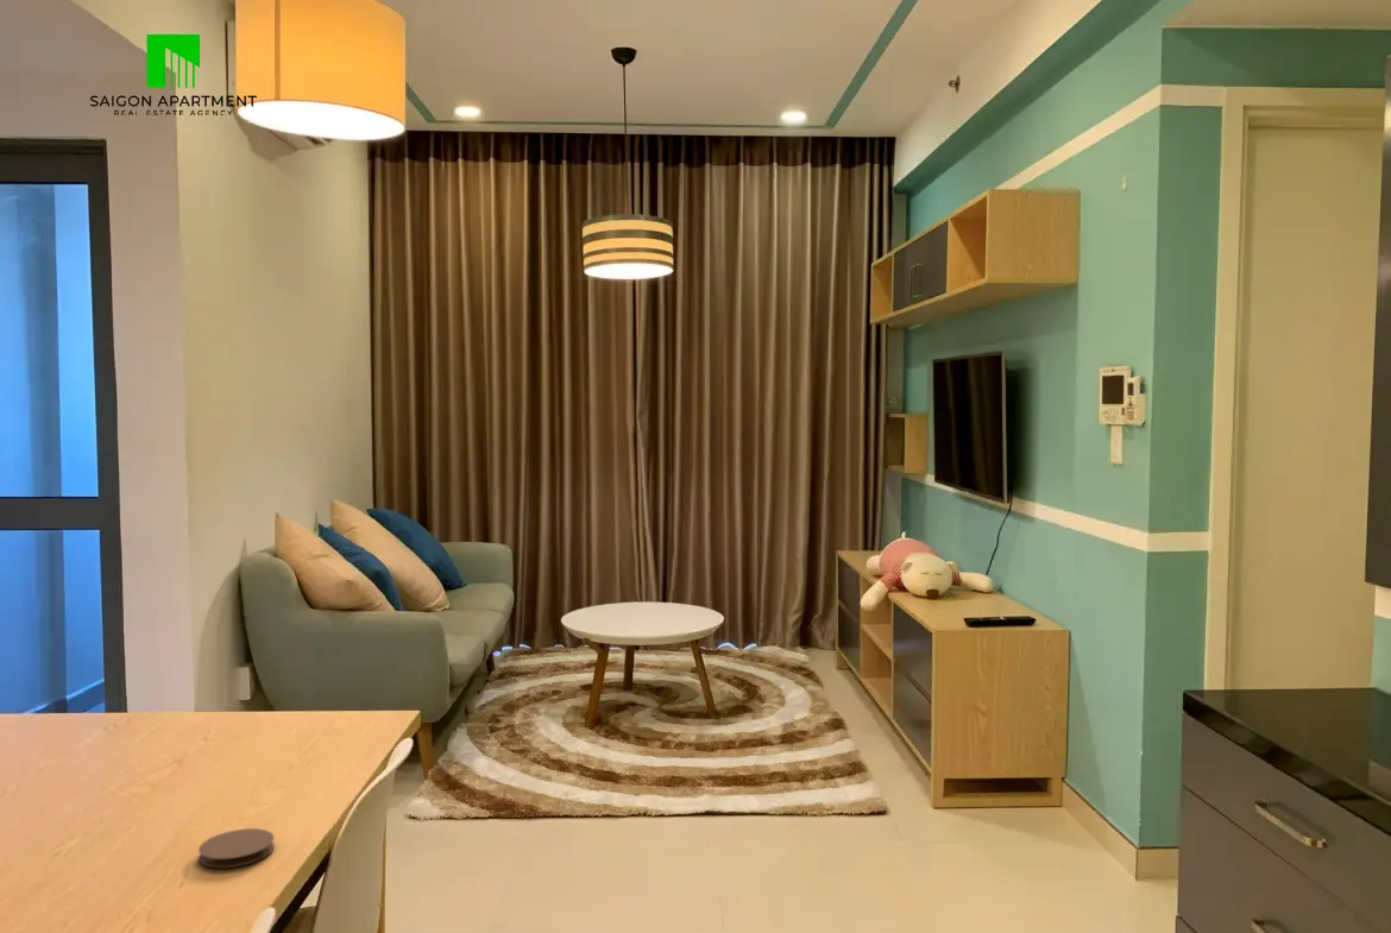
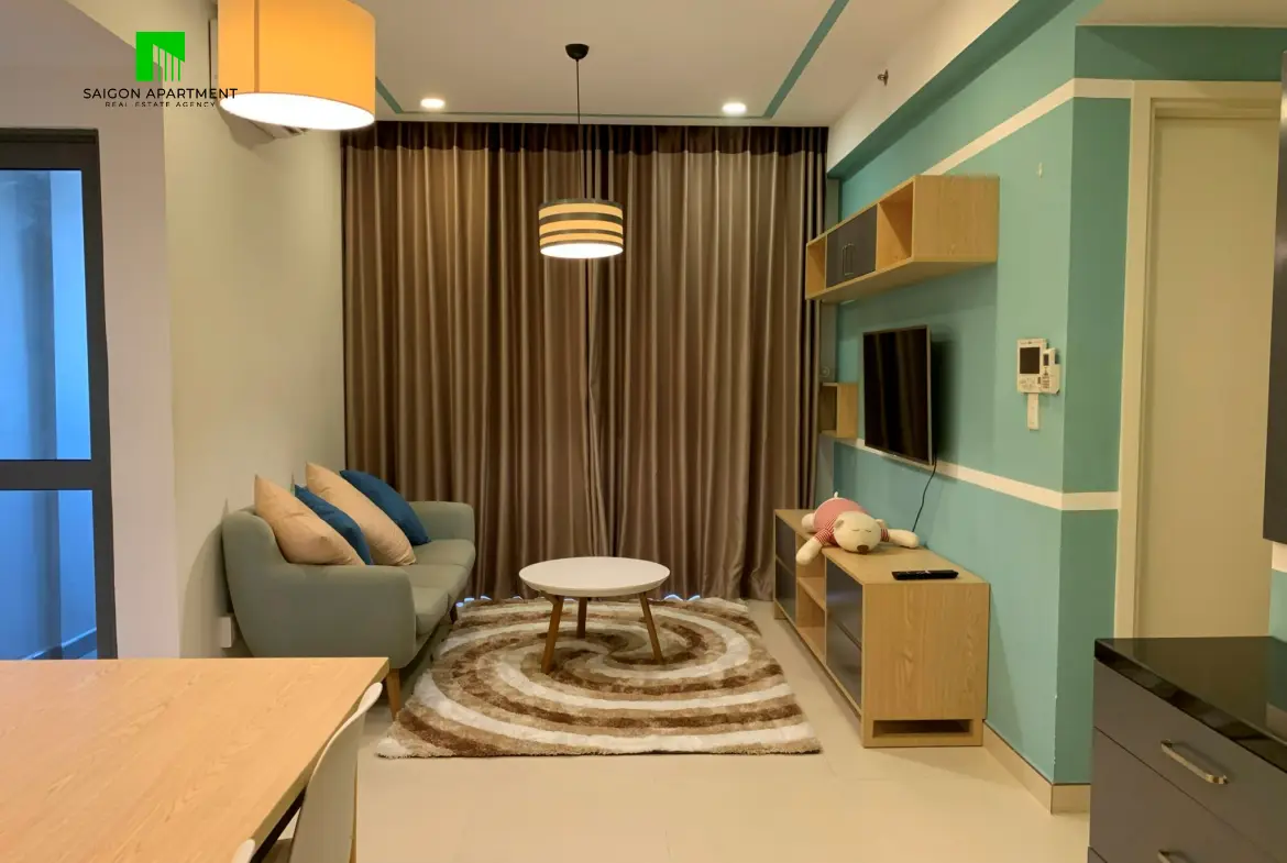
- coaster (237, 847)
